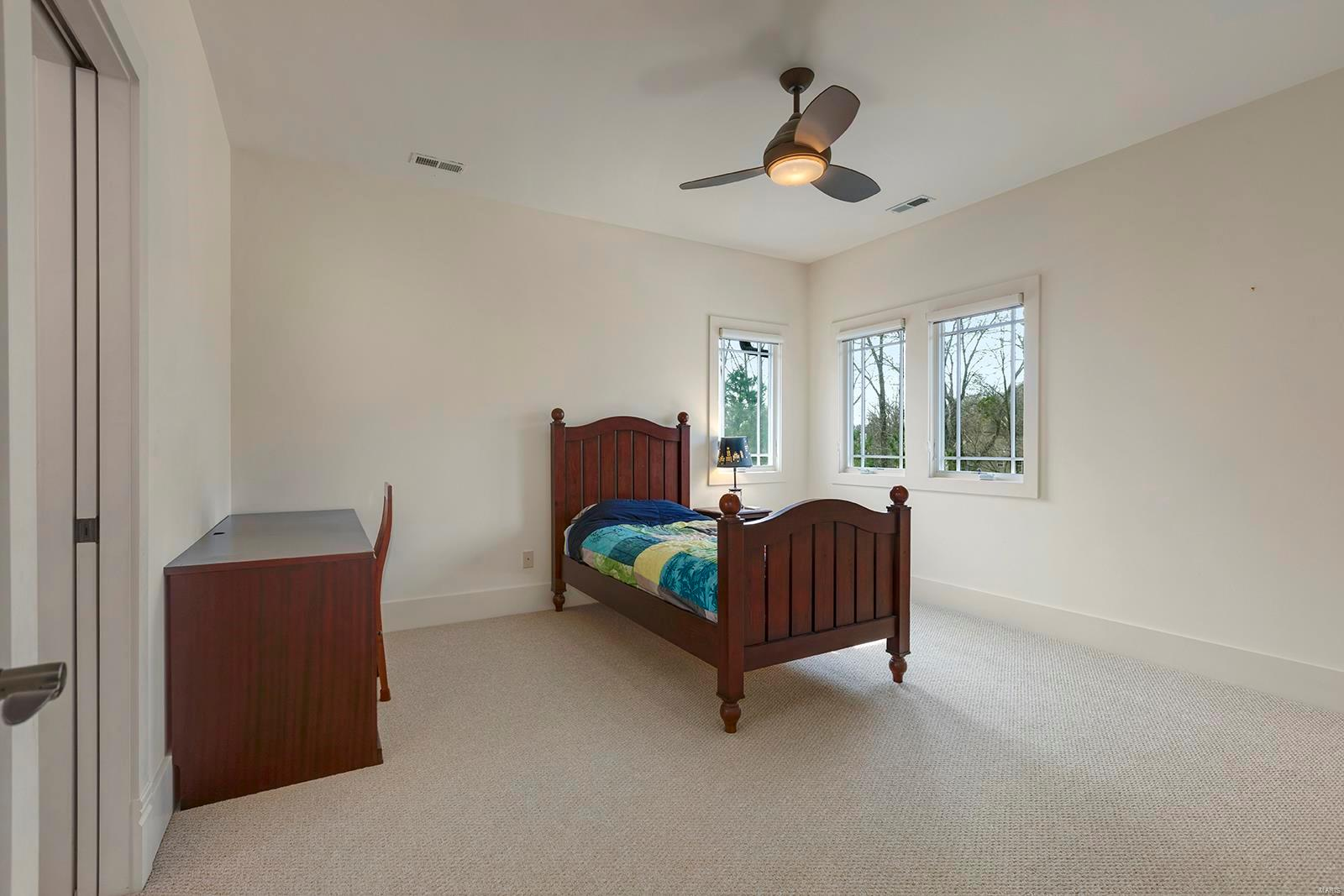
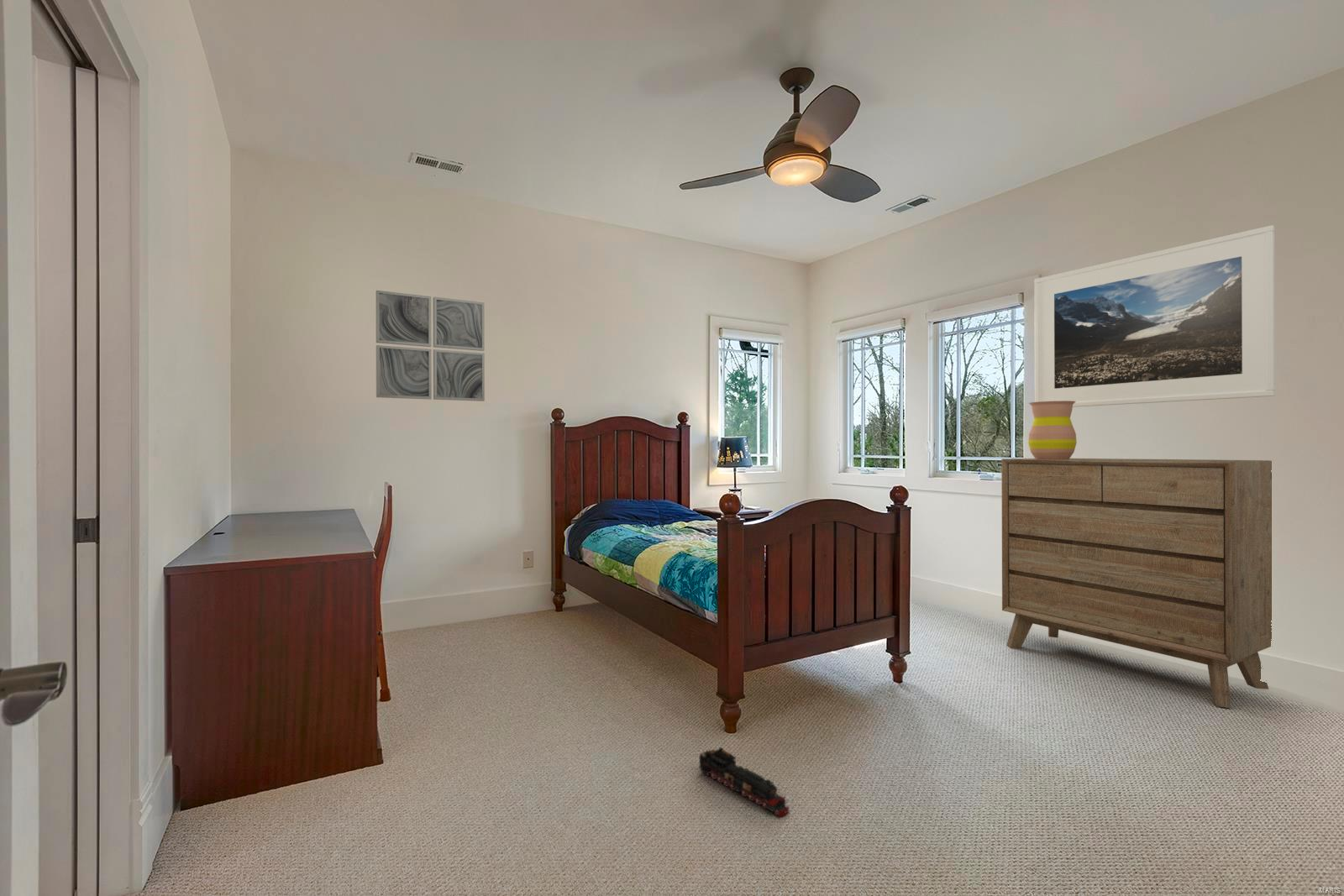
+ vase (1052, 430)
+ dresser (1124, 562)
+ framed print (1138, 329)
+ wall art (433, 347)
+ toy train (742, 775)
